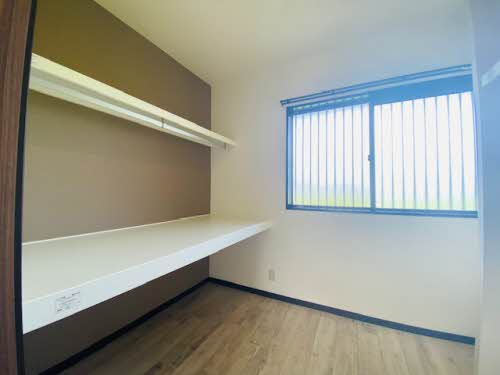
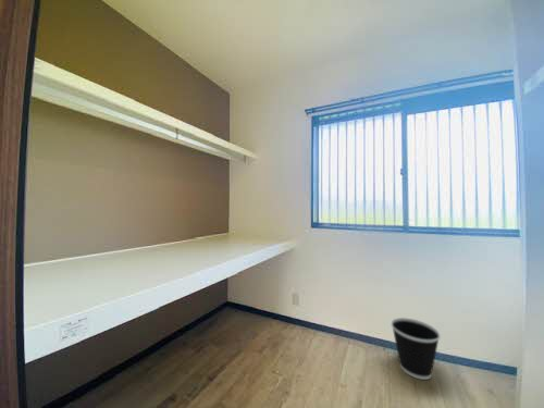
+ wastebasket (415, 348)
